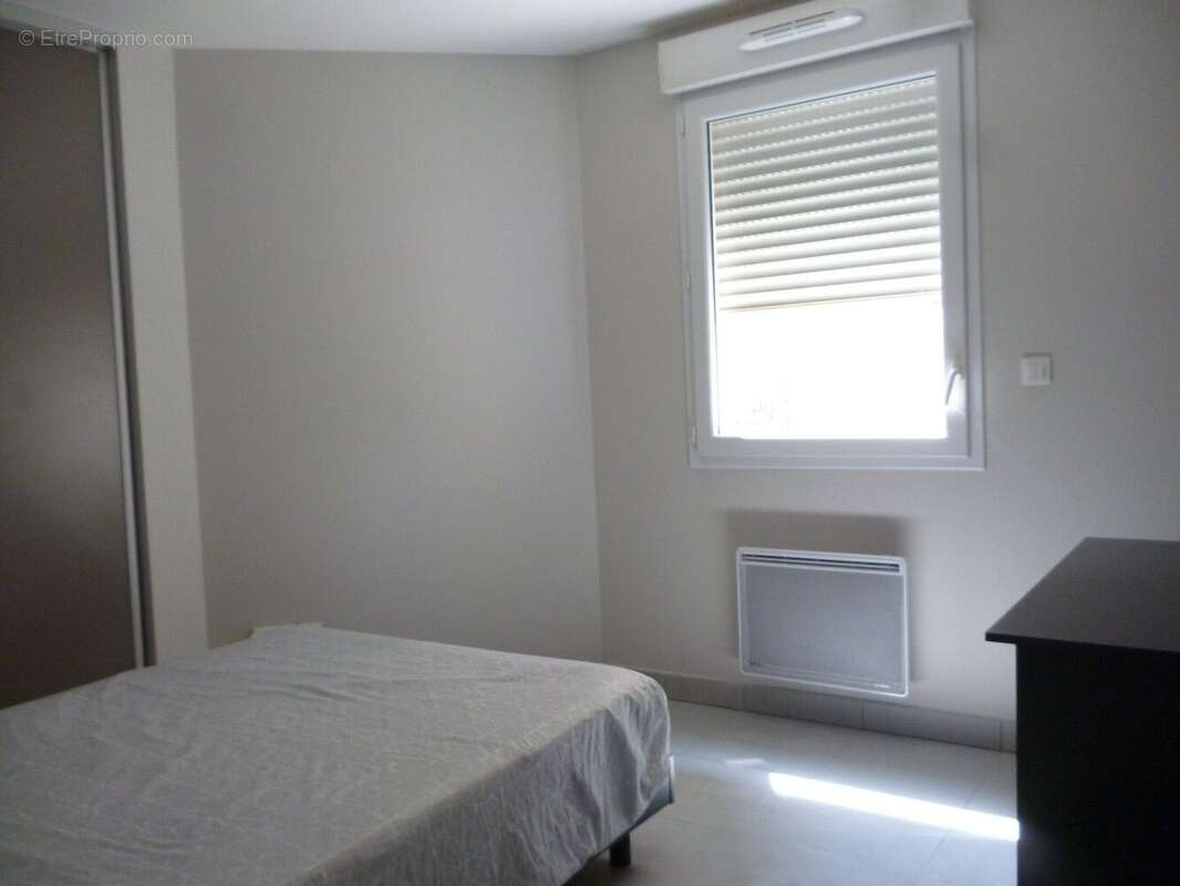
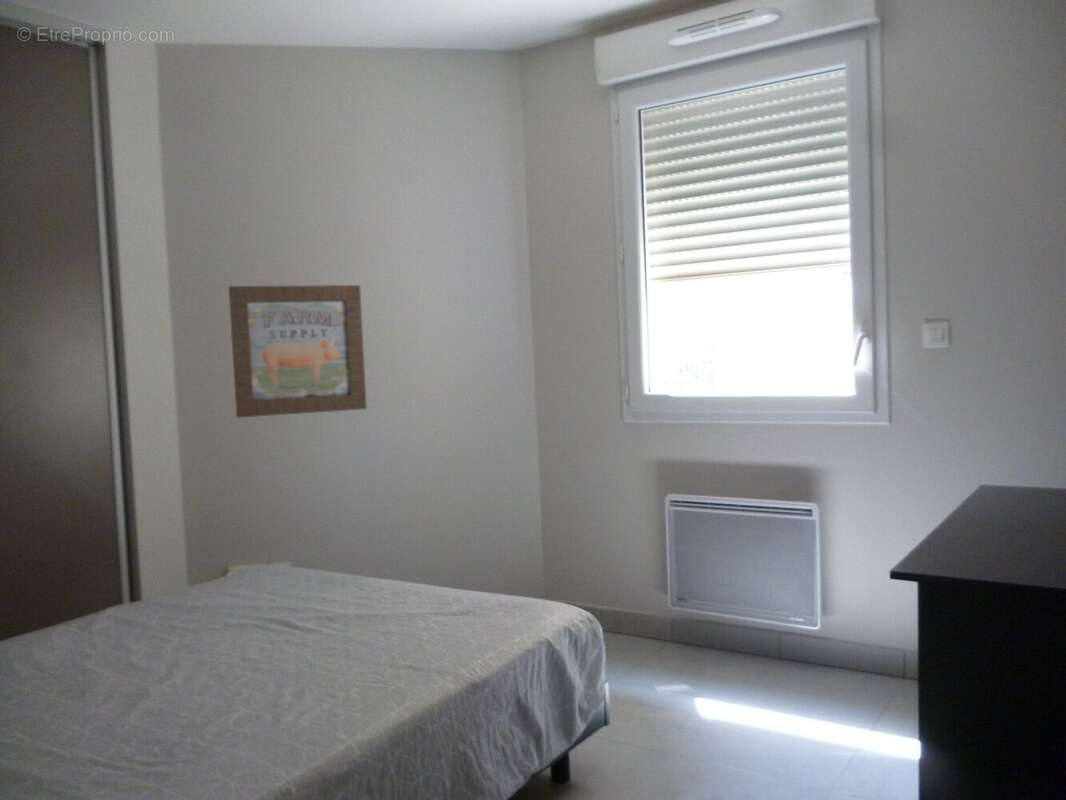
+ wall art (299, 349)
